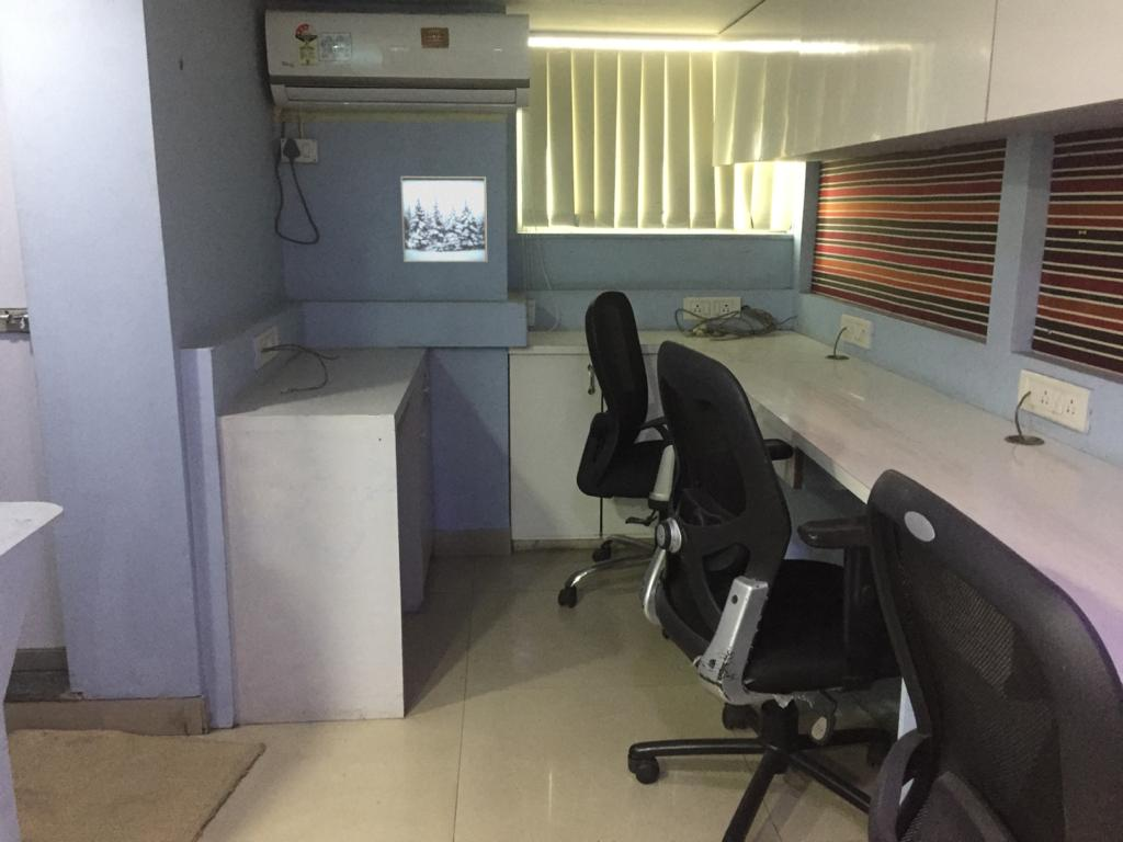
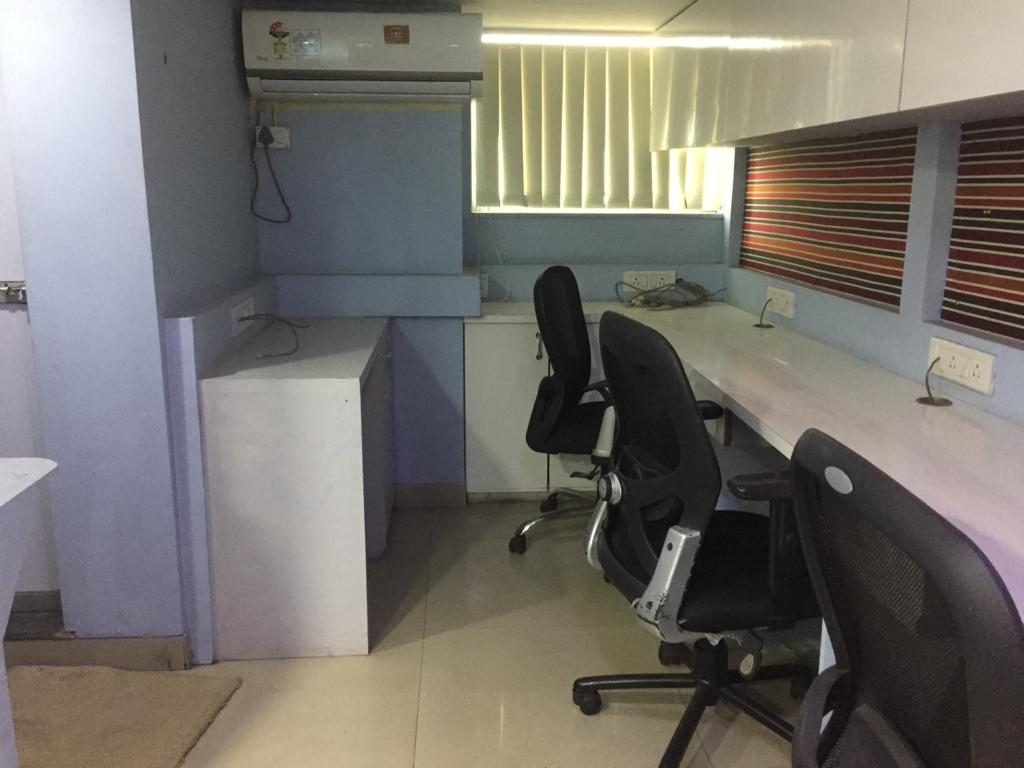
- wall art (444, 219)
